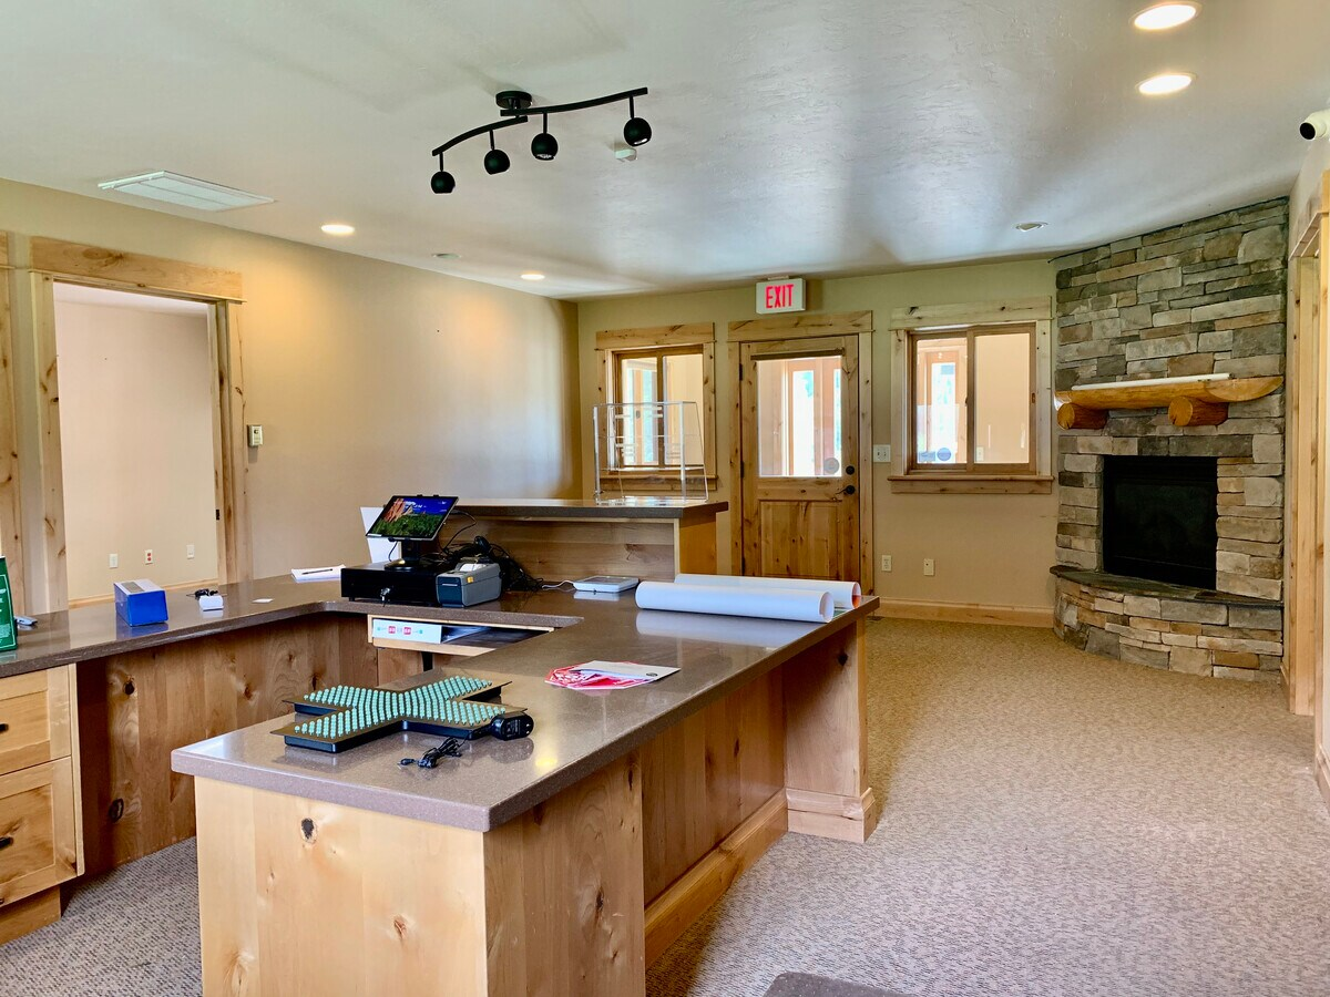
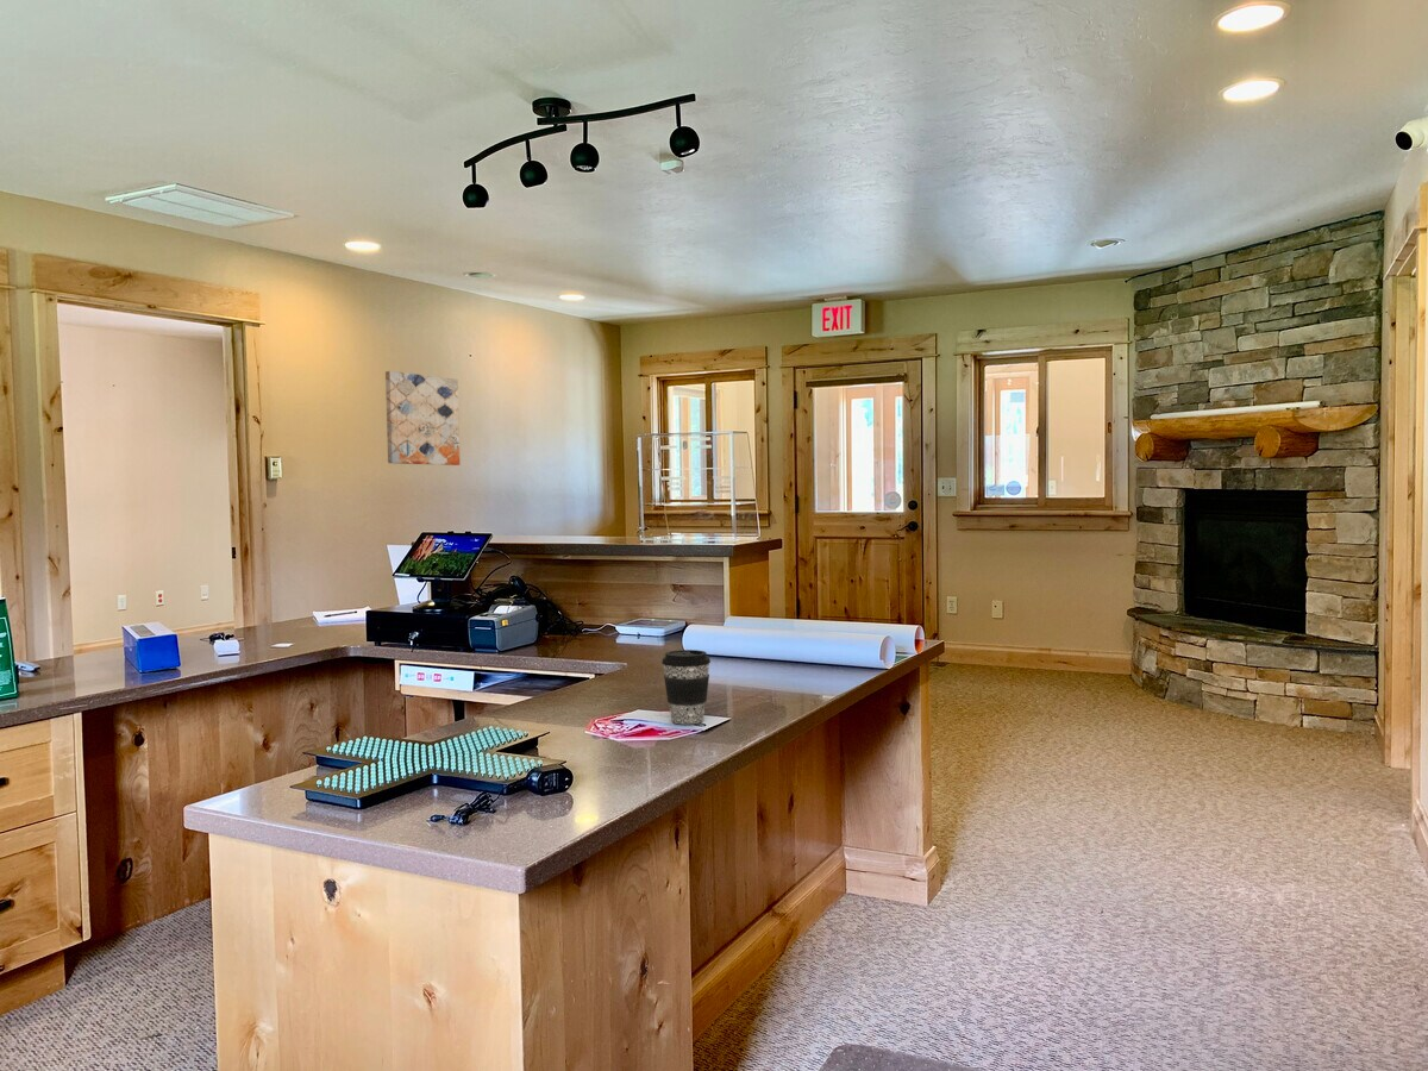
+ wall art (424, 419)
+ coffee cup (687, 687)
